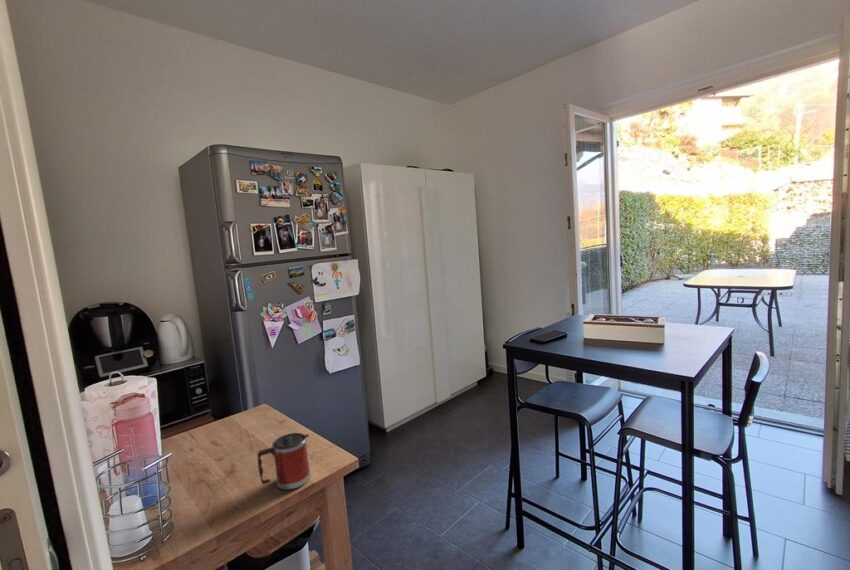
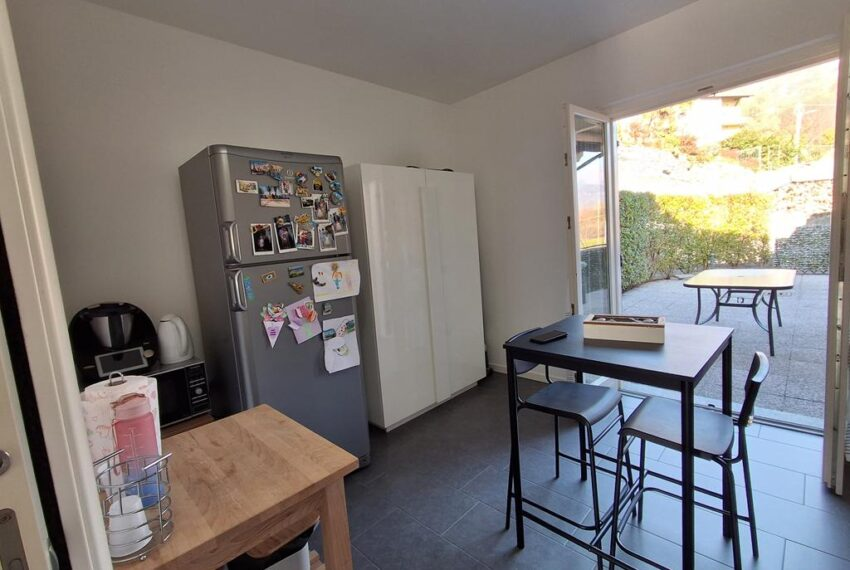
- mug (285, 461)
